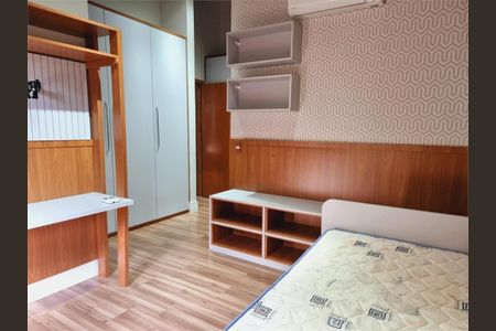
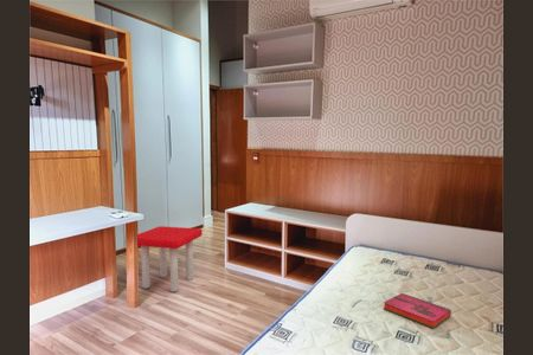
+ hardback book (416, 309)
+ stool (166, 258)
